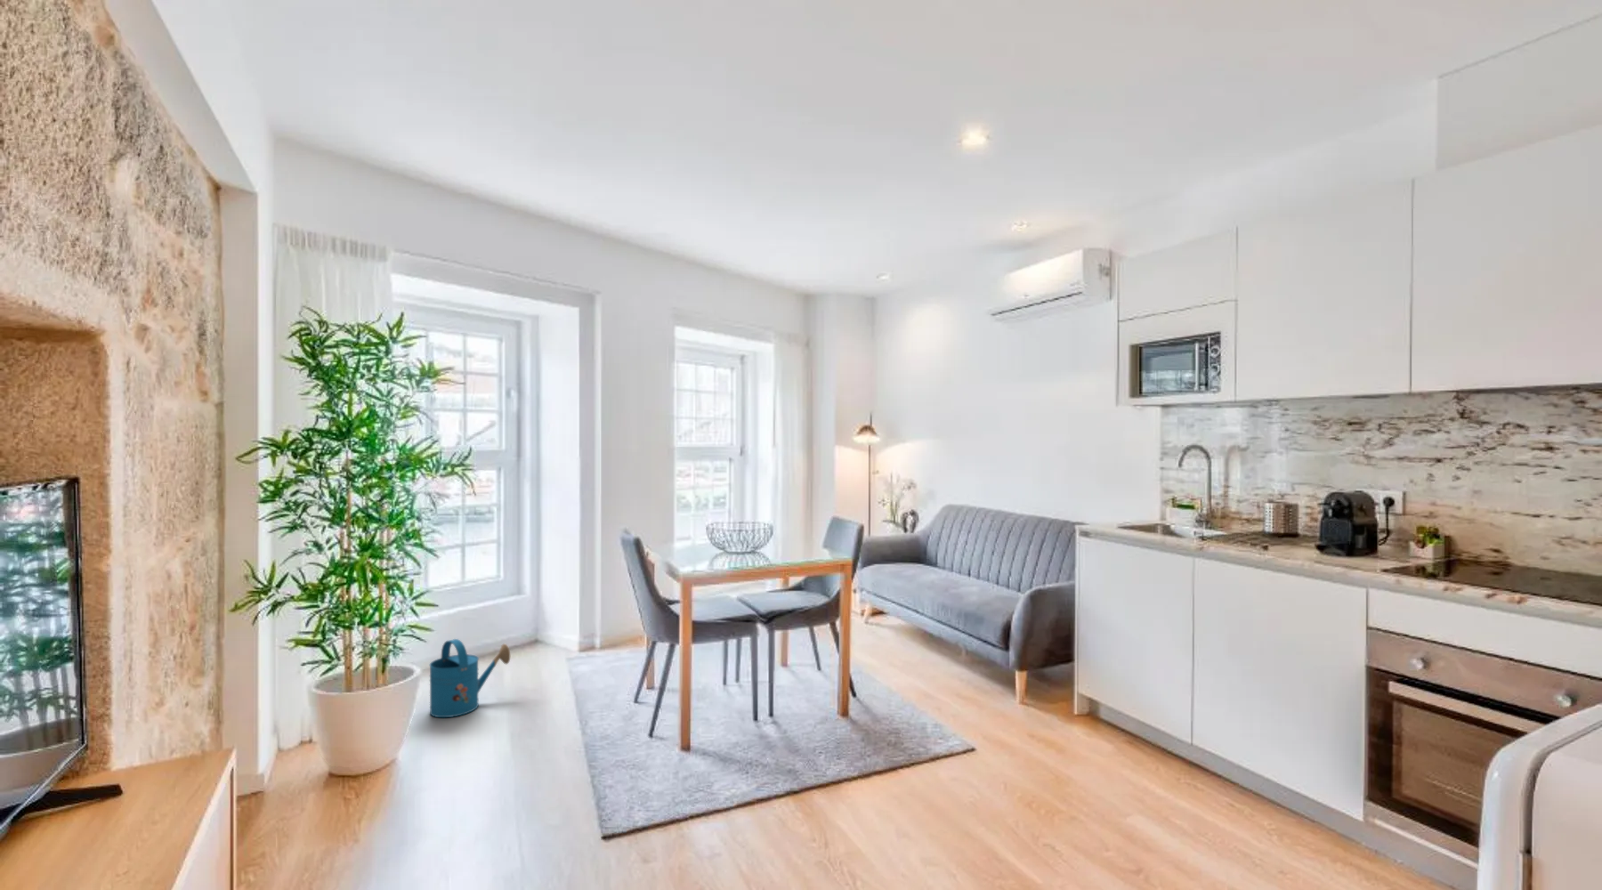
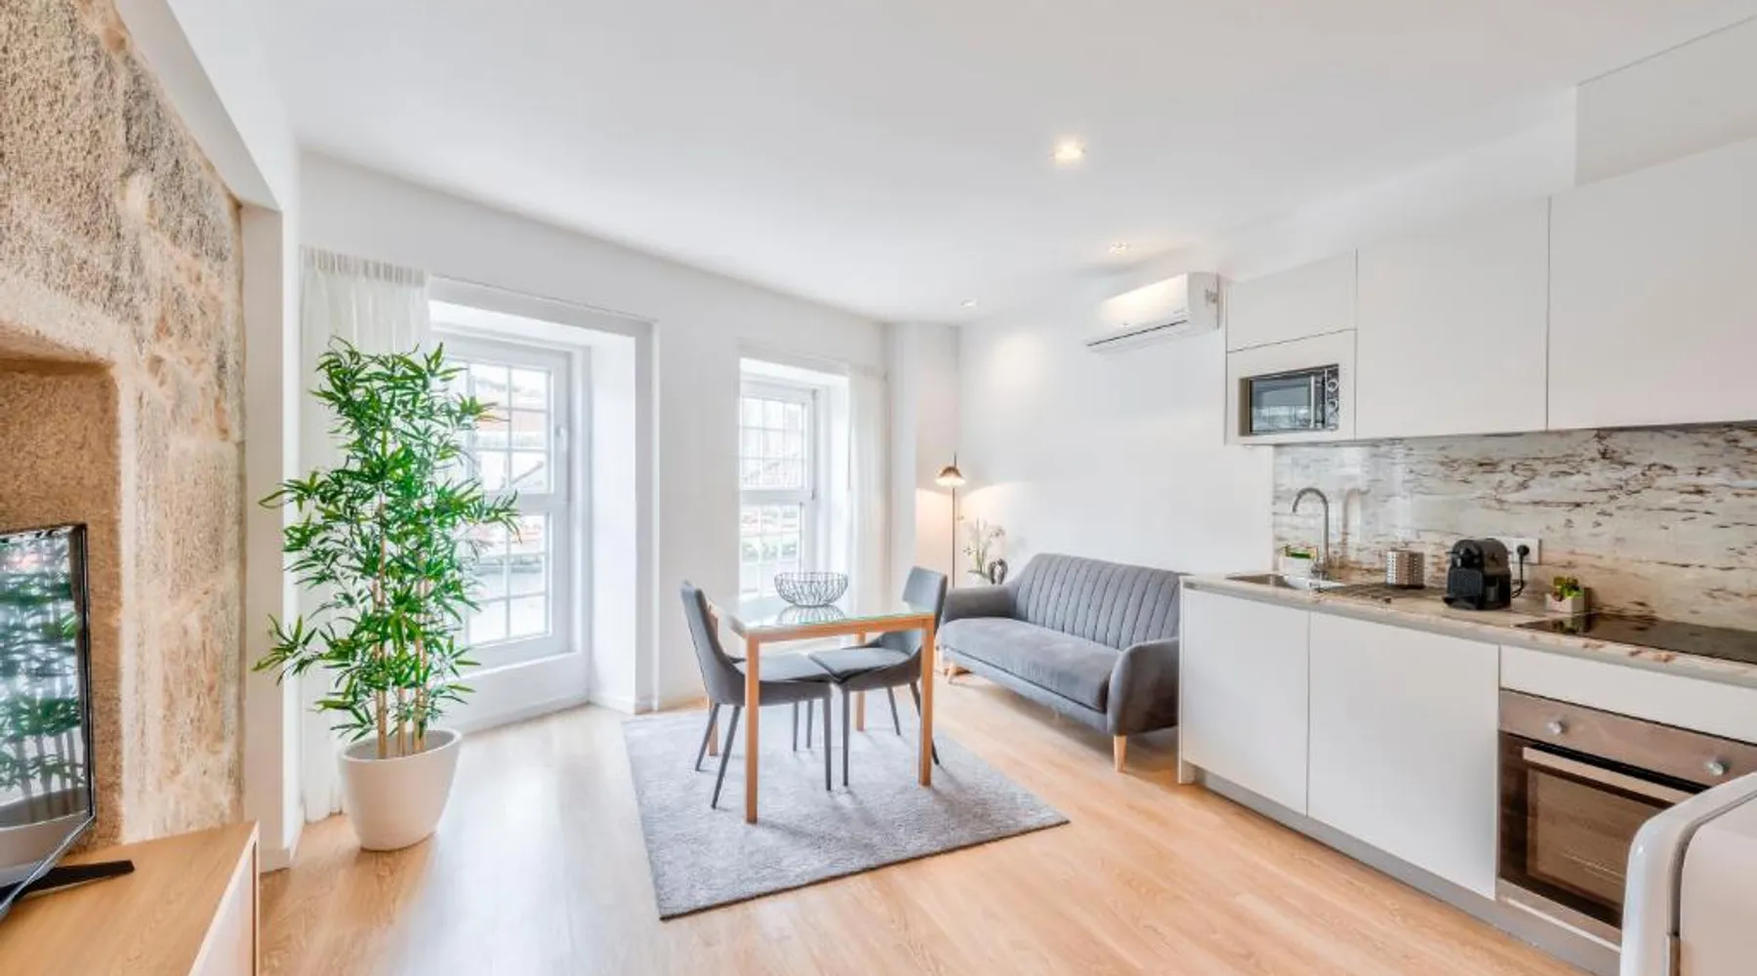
- watering can (471, 670)
